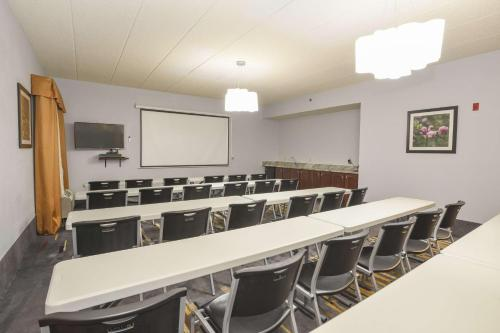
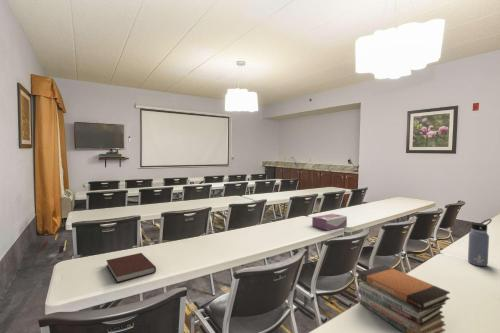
+ notebook (130, 266)
+ book stack (399, 298)
+ water bottle (479, 241)
+ tissue box (329, 221)
